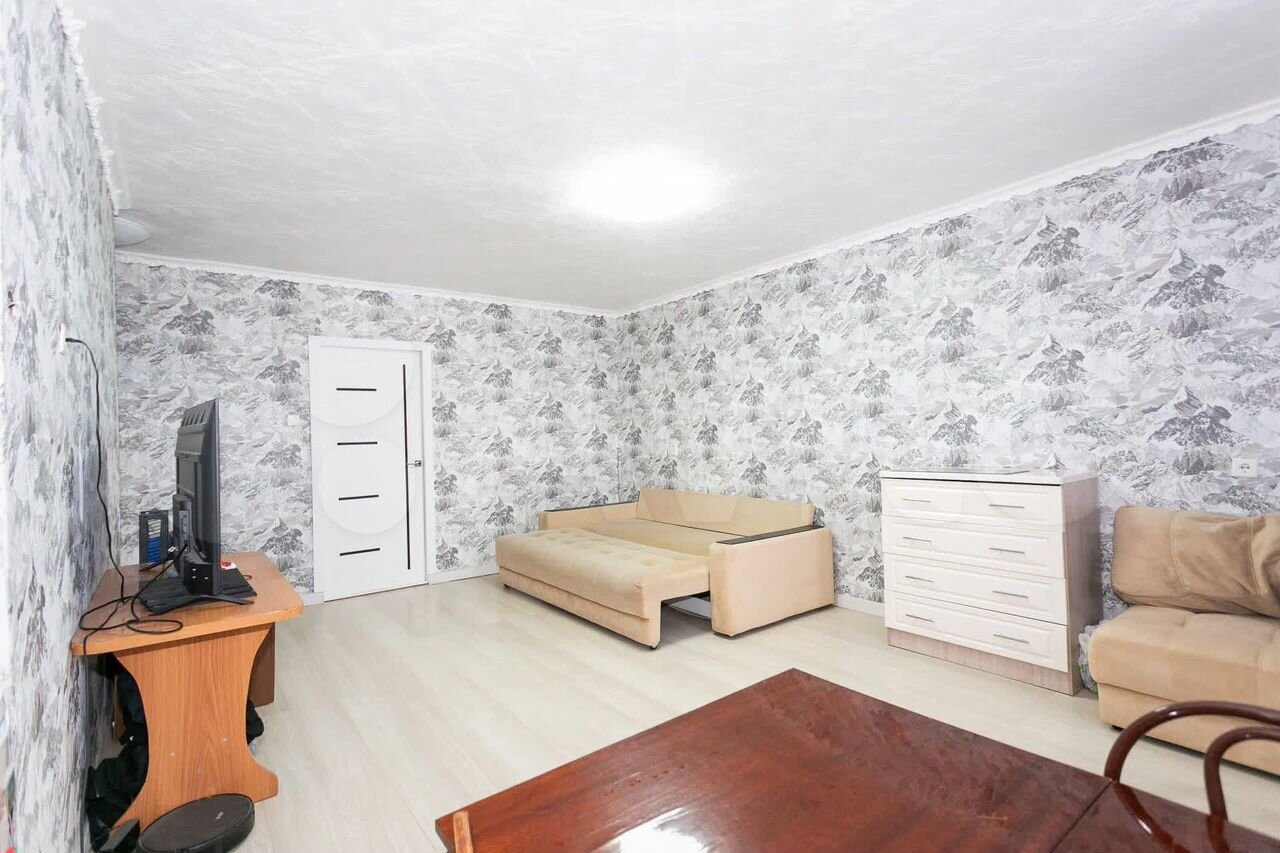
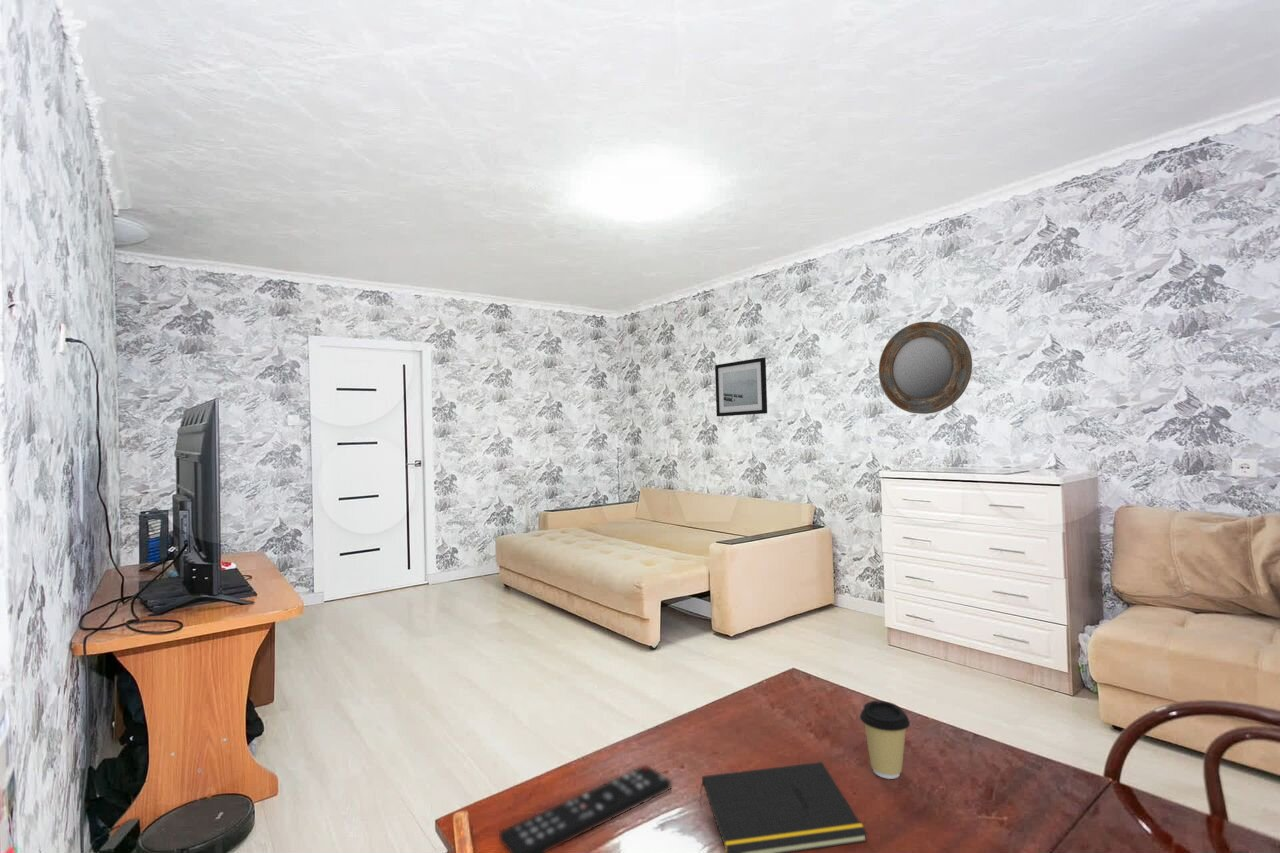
+ home mirror (922, 368)
+ remote control (591, 807)
+ coffee cup (885, 740)
+ wall art (740, 388)
+ notepad (779, 806)
